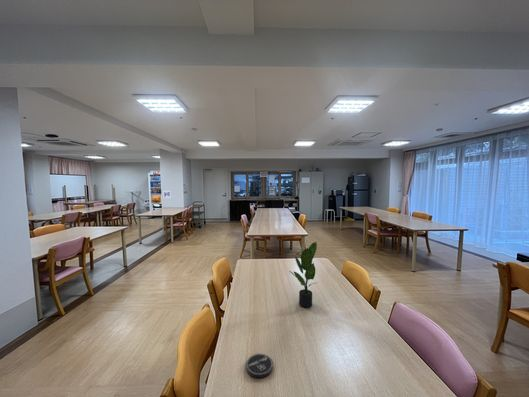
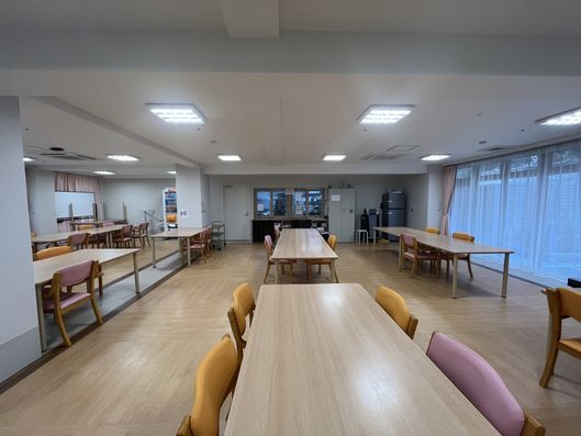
- coaster (259, 365)
- potted plant (306, 272)
